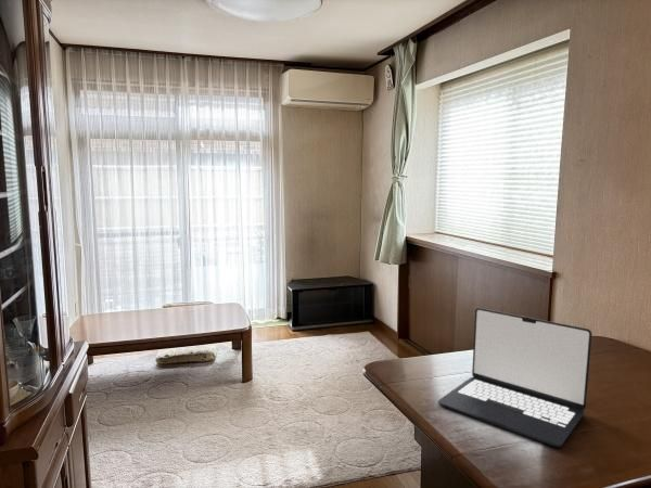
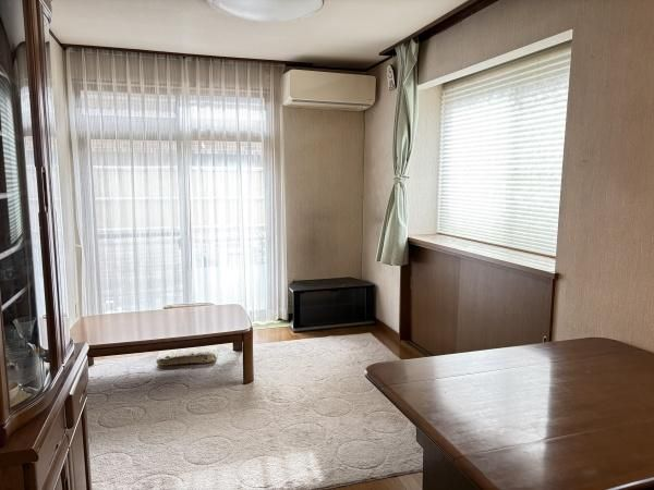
- laptop (511, 368)
